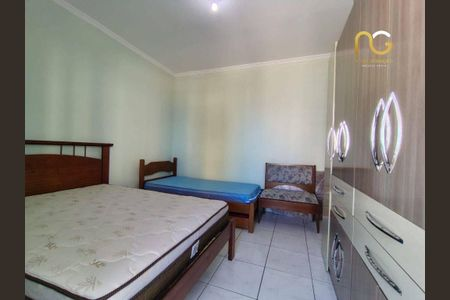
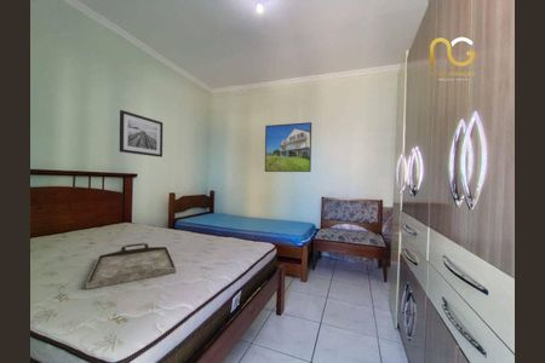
+ serving tray (134, 259)
+ wall art (143, 136)
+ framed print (287, 148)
